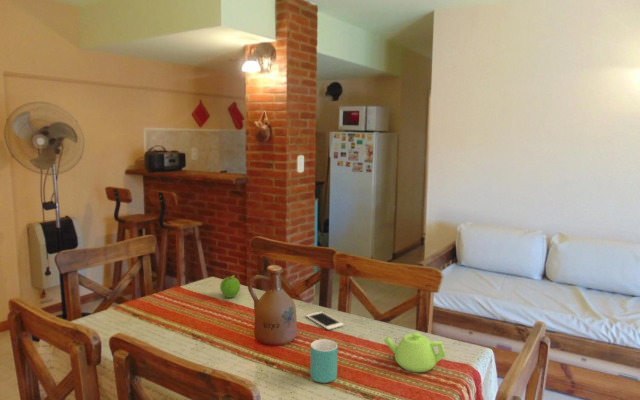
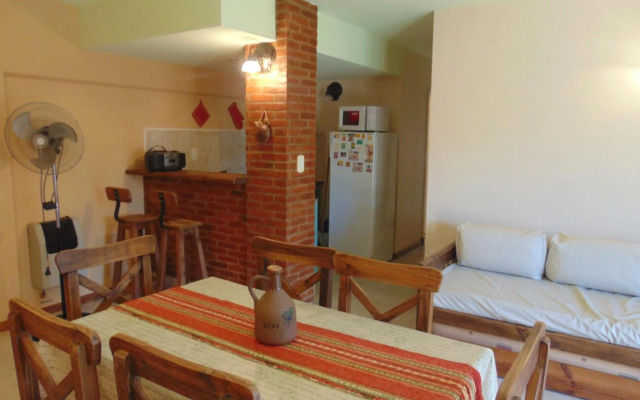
- teapot (414, 348)
- fruit (230, 286)
- cell phone (324, 320)
- mug (326, 358)
